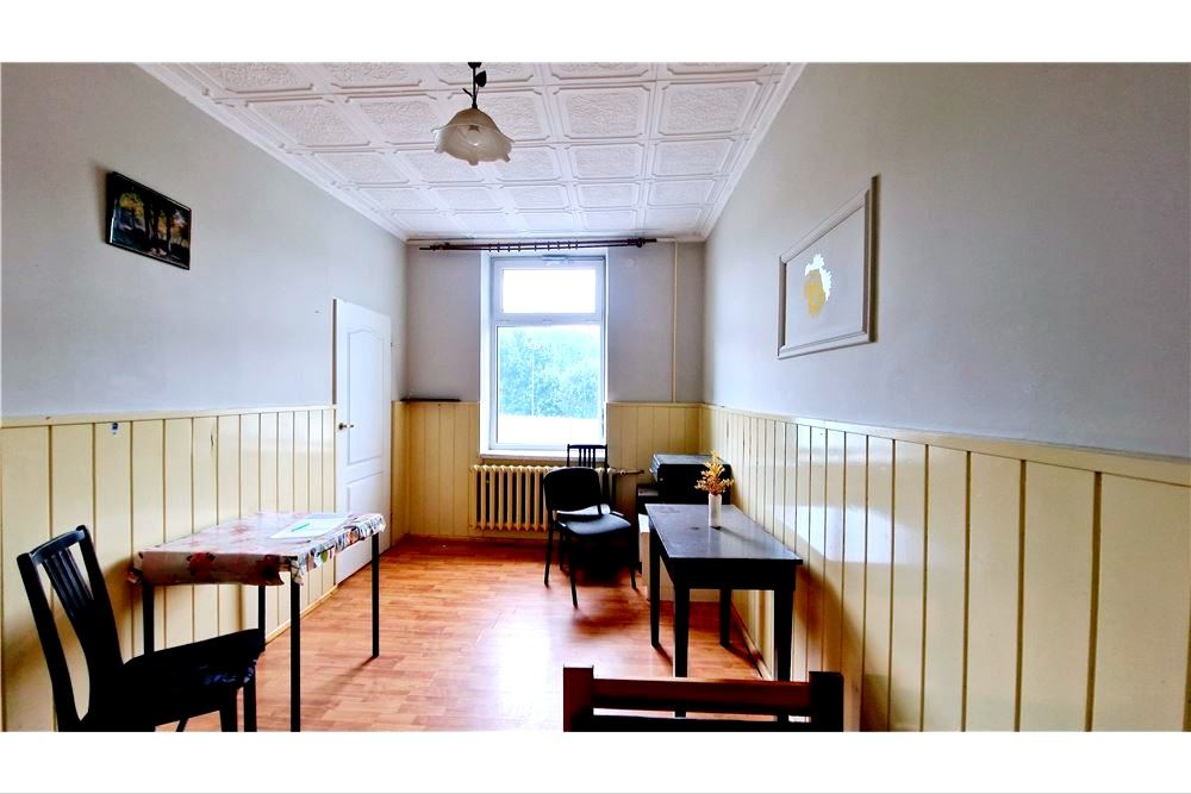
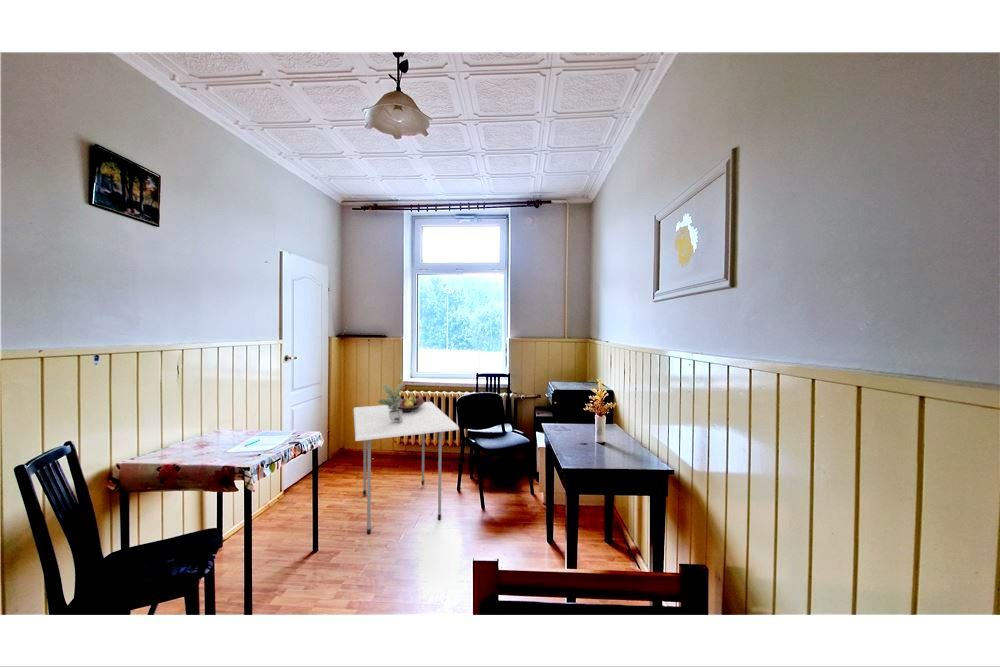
+ fruit bowl (409, 402)
+ dining table (422, 460)
+ potted plant (391, 402)
